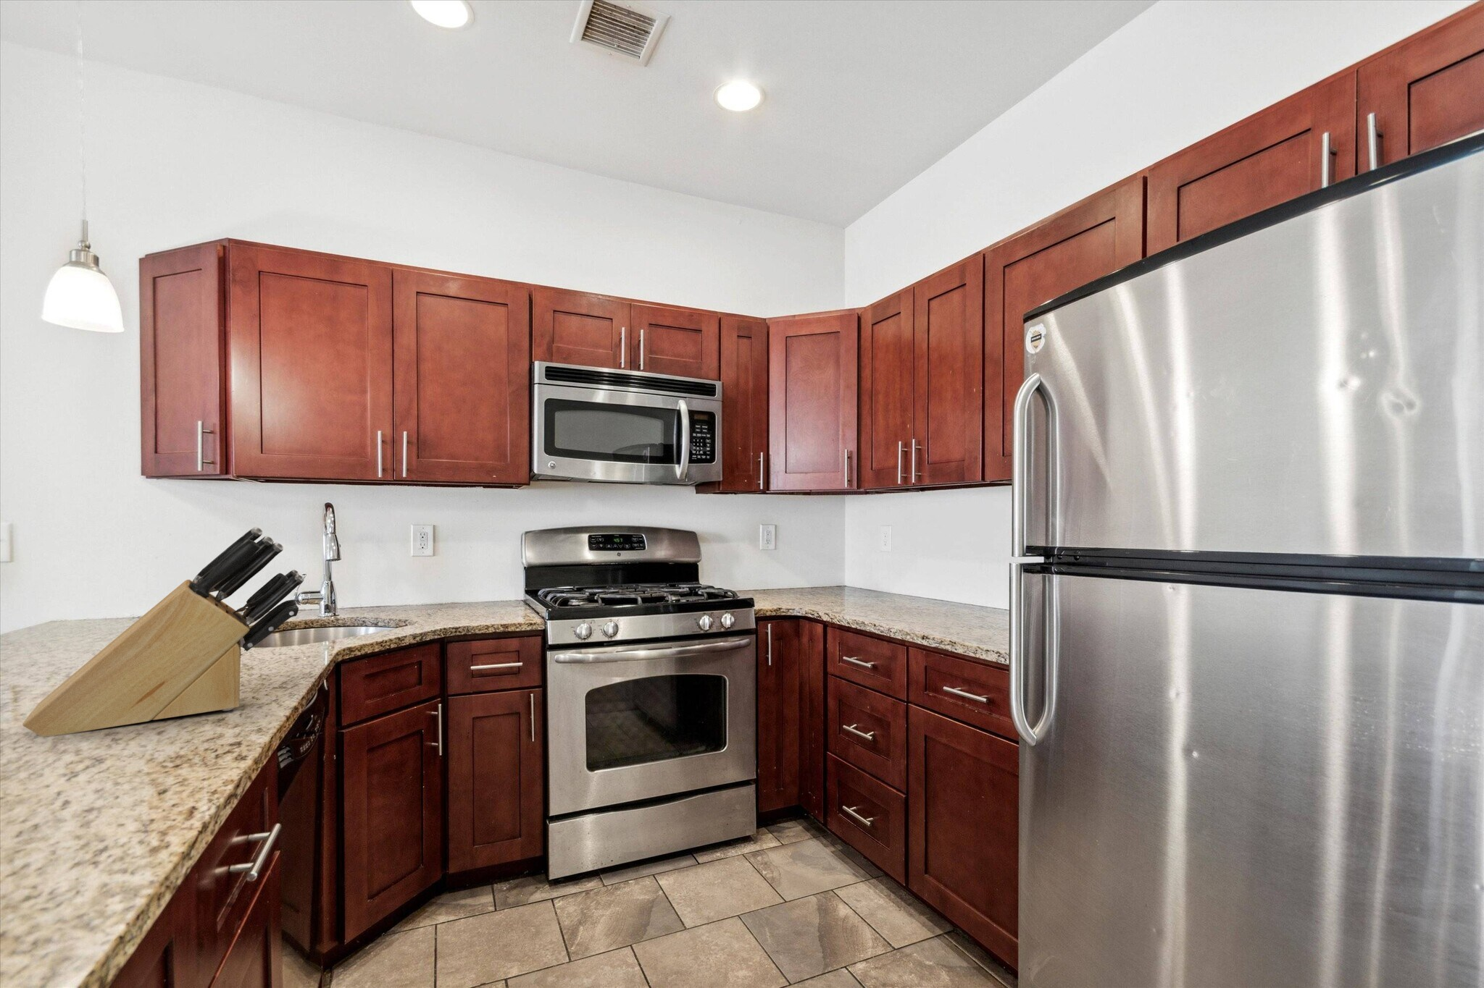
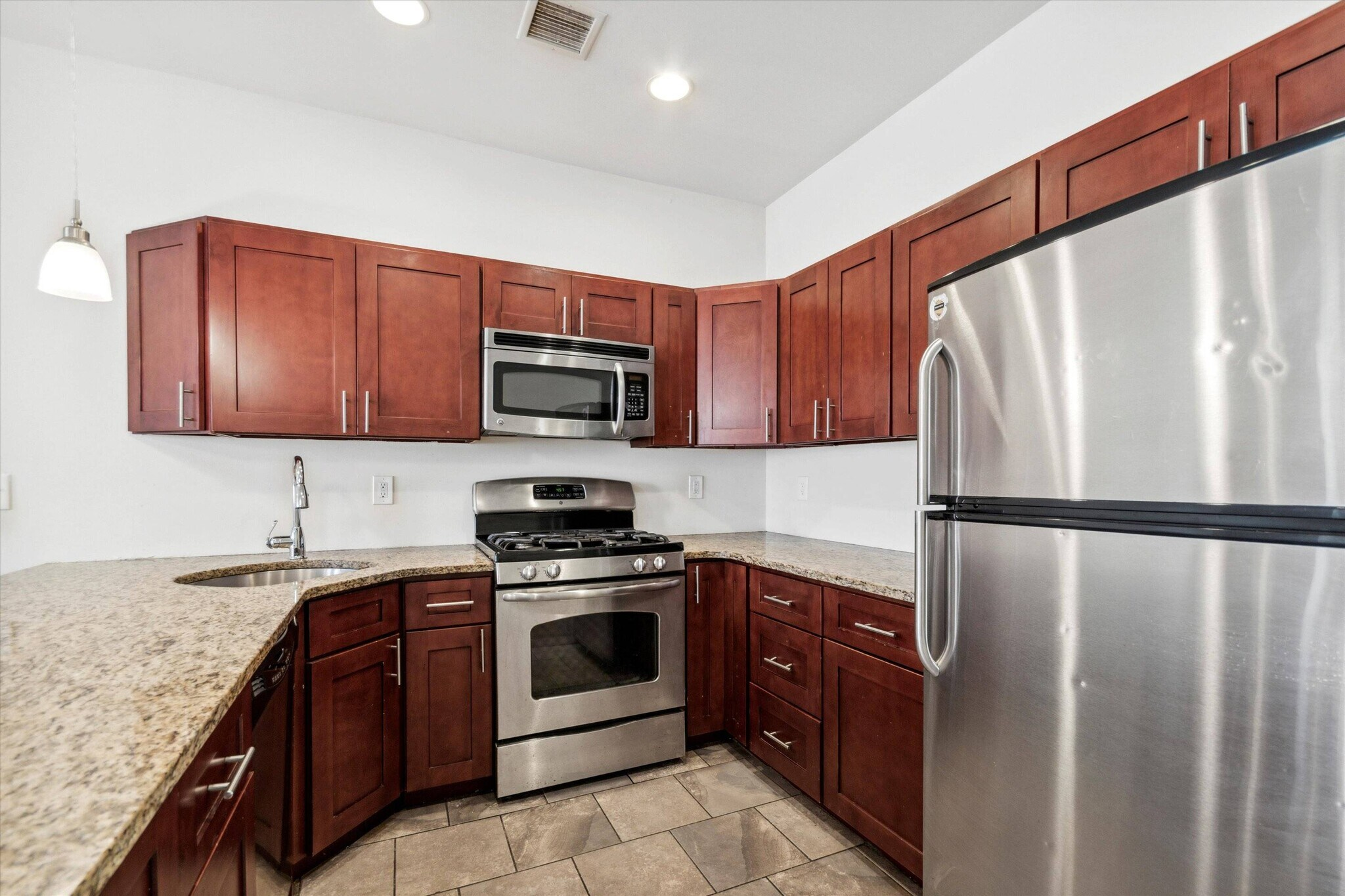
- knife block (179, 621)
